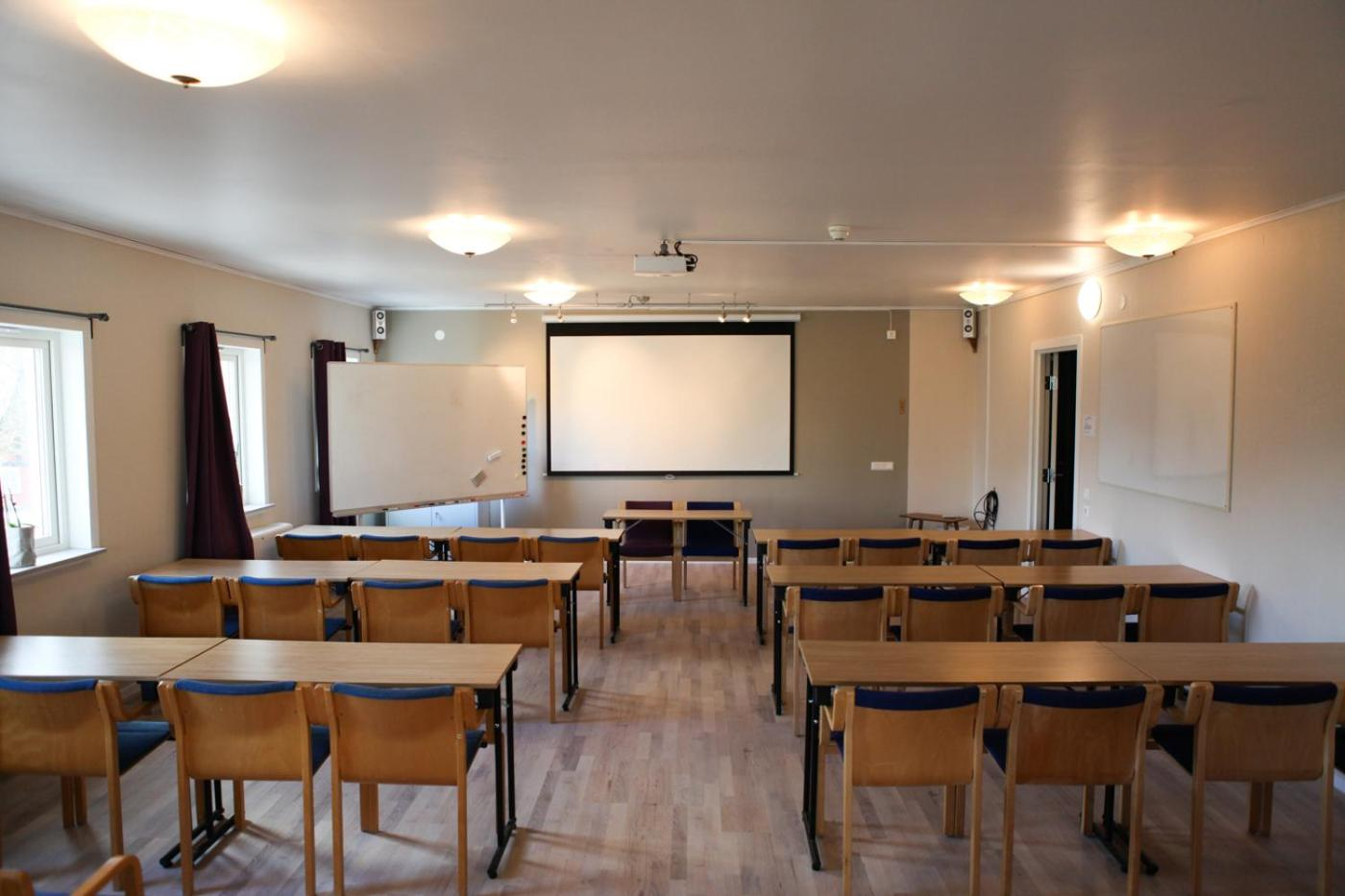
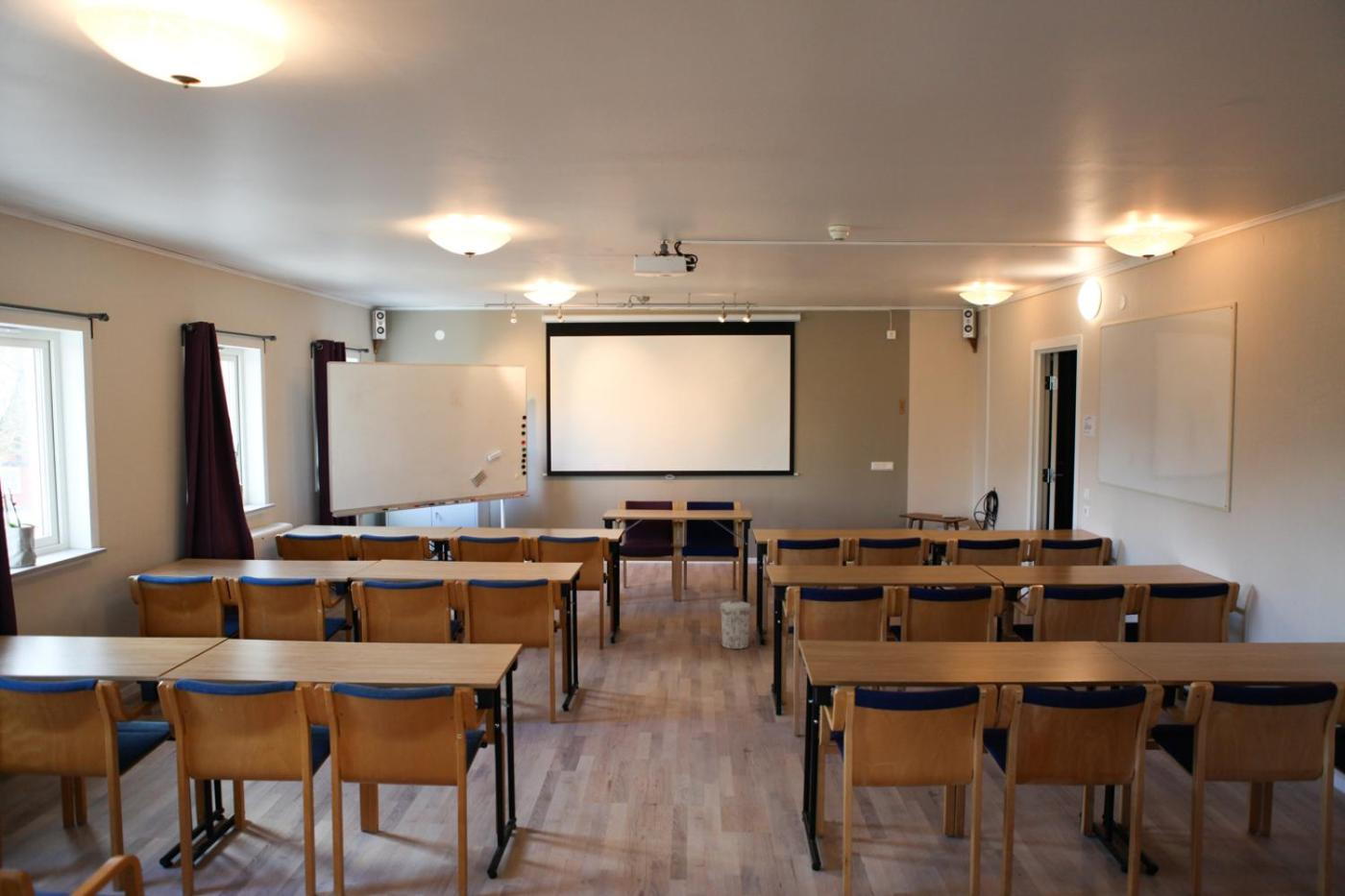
+ trash can (735, 623)
